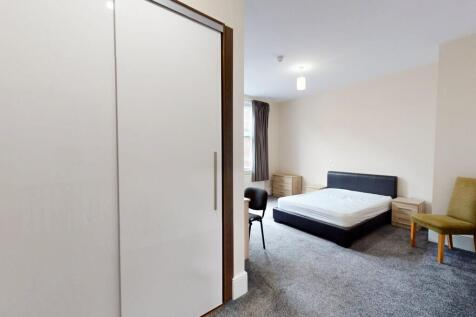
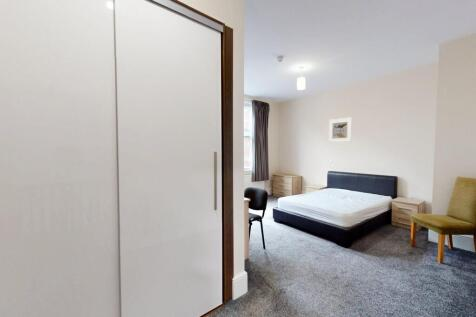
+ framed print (339, 130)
